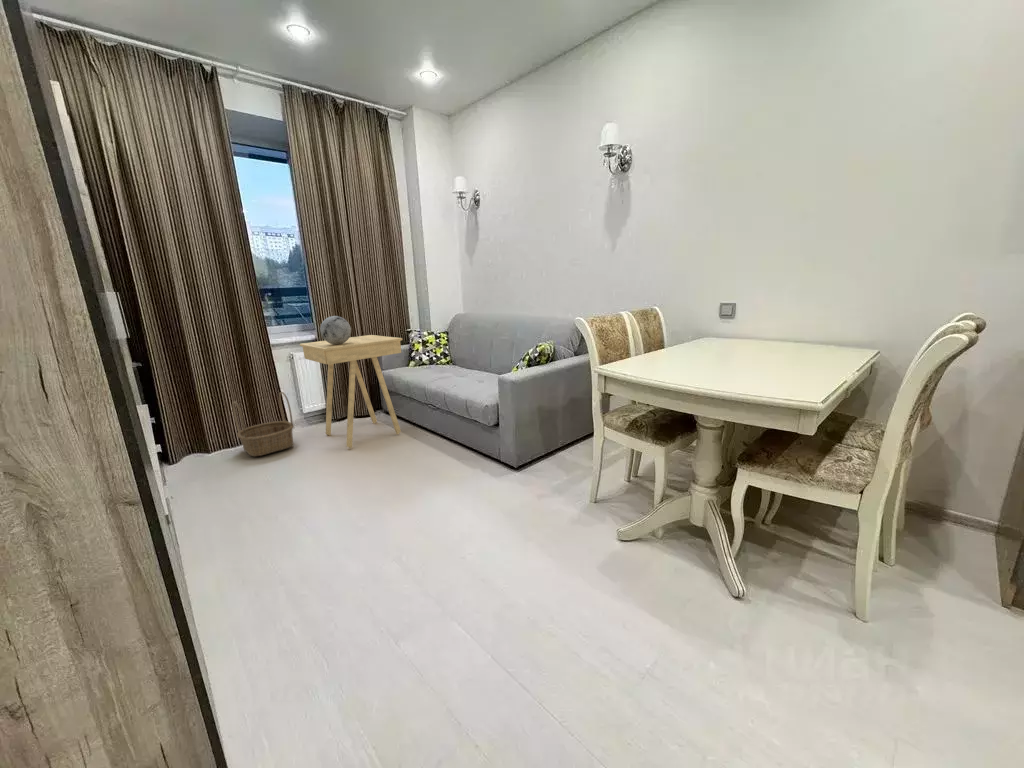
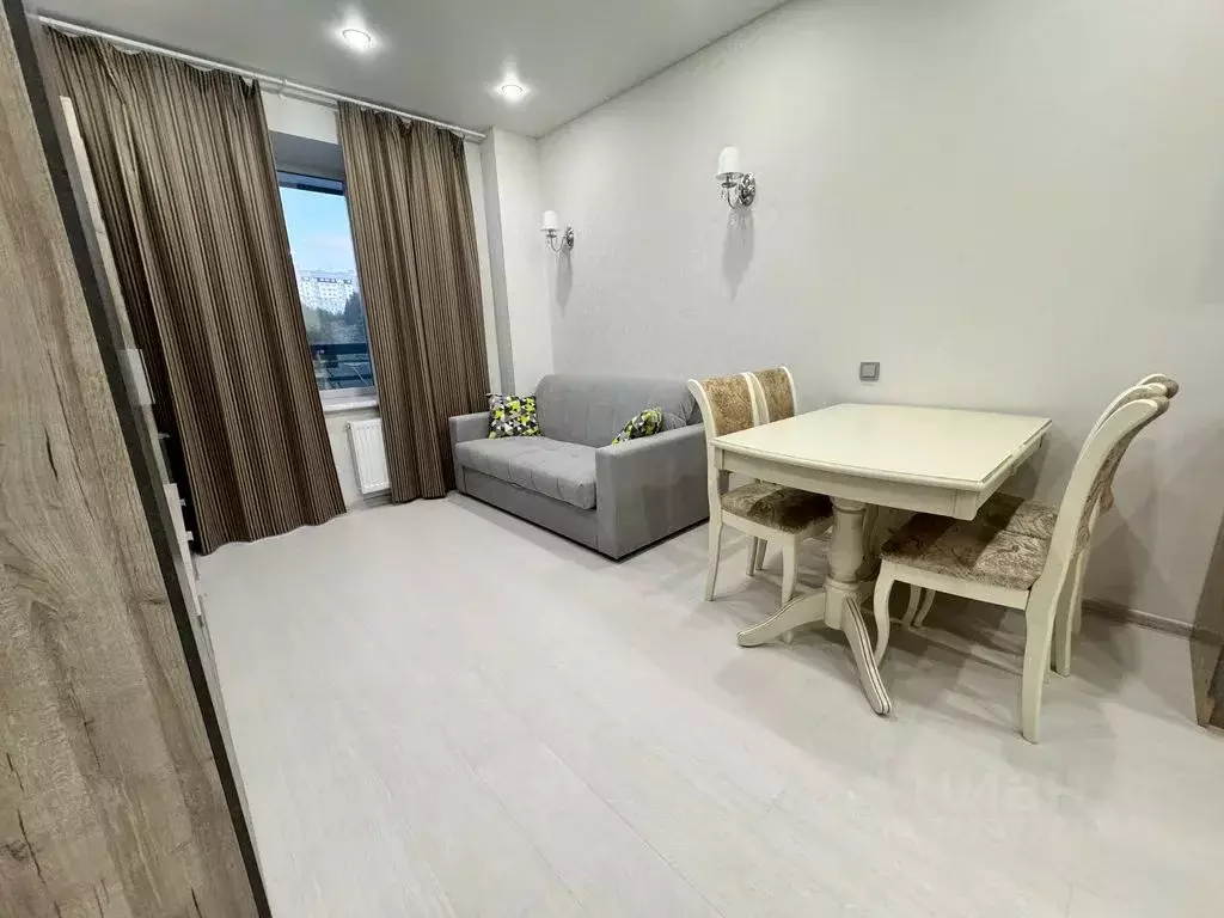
- side table (360, 387)
- basket (264, 423)
- decorative orb (335, 330)
